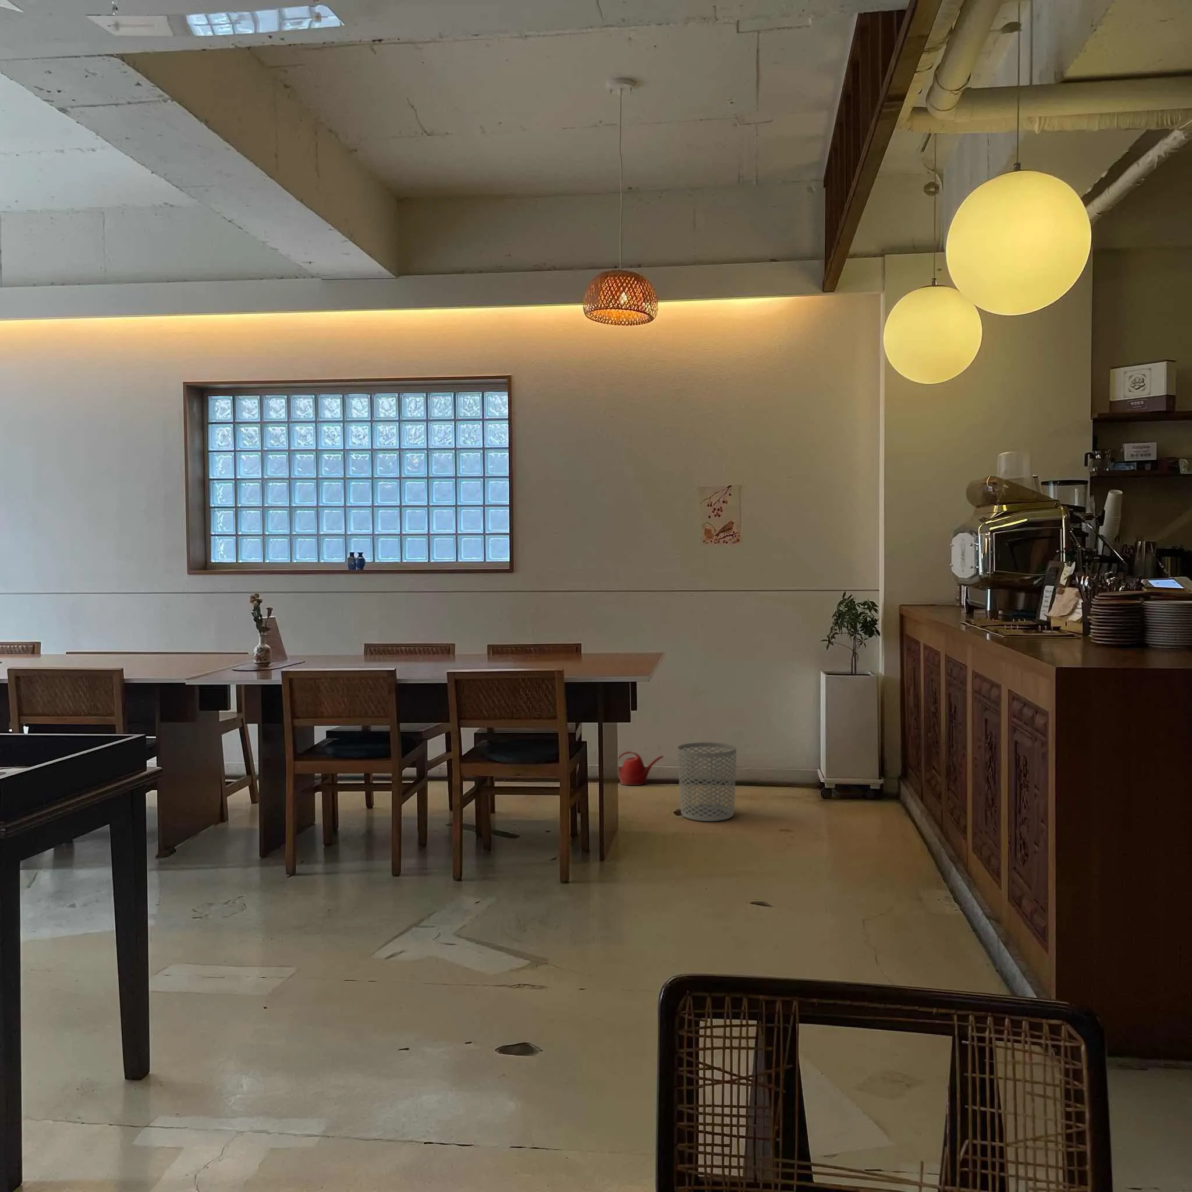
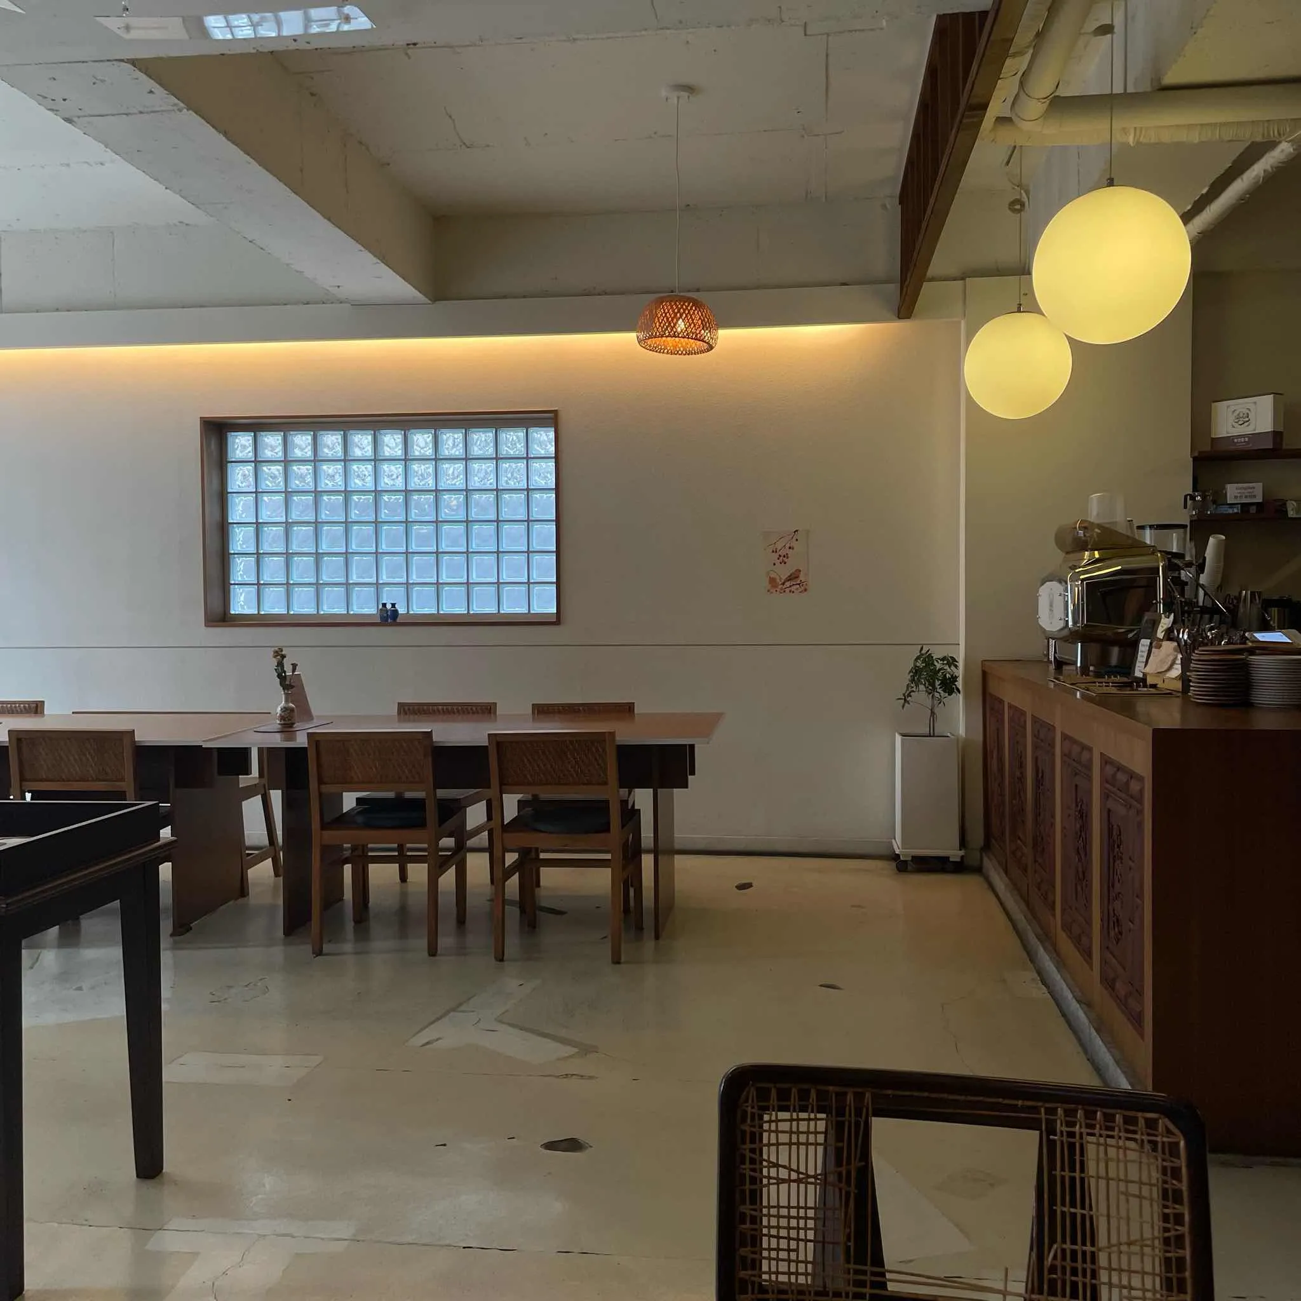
- watering can (641, 767)
- waste bin (706, 782)
